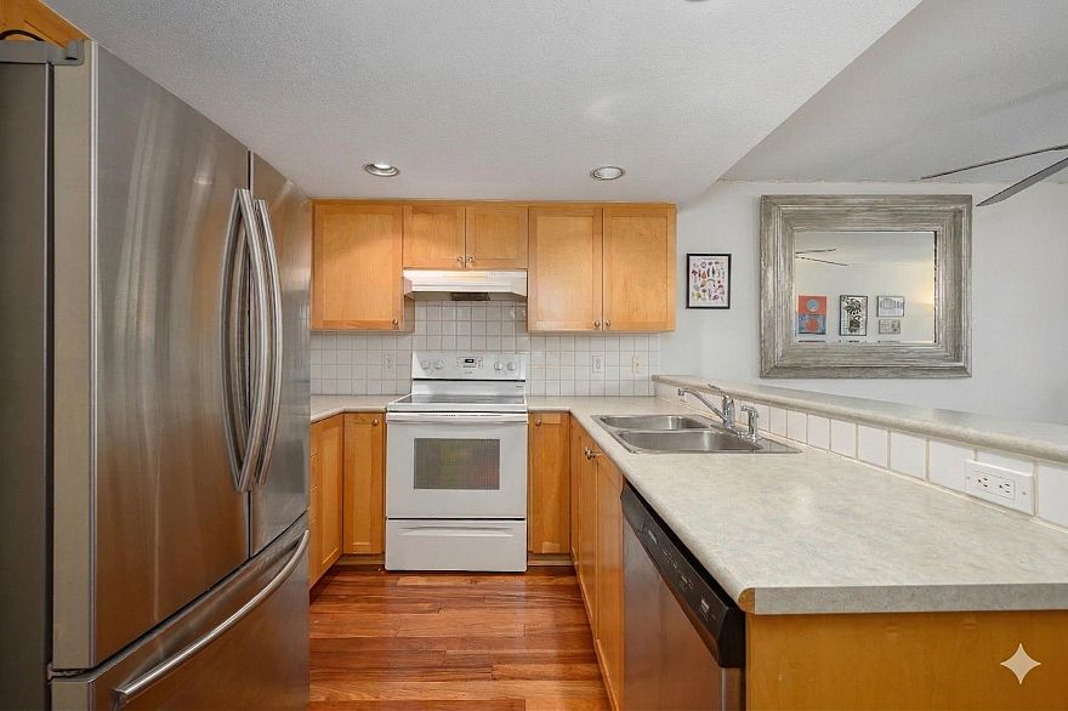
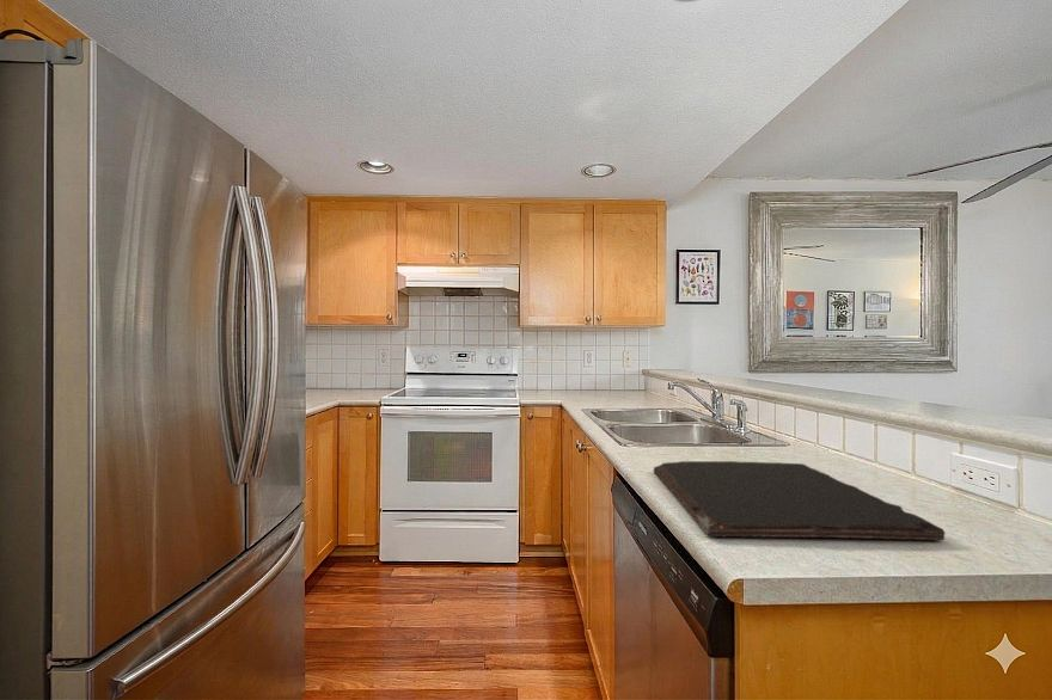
+ cutting board (766, 491)
